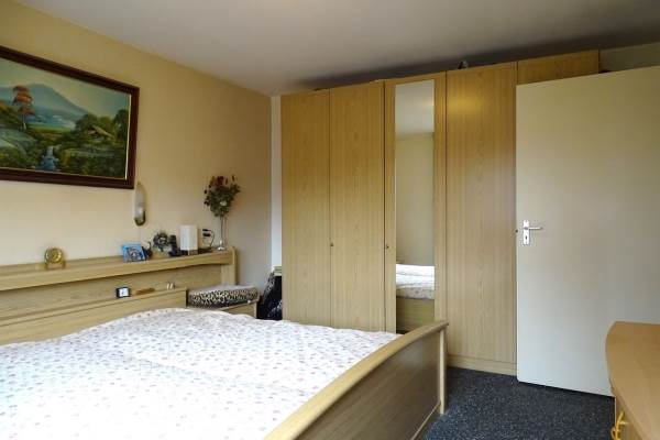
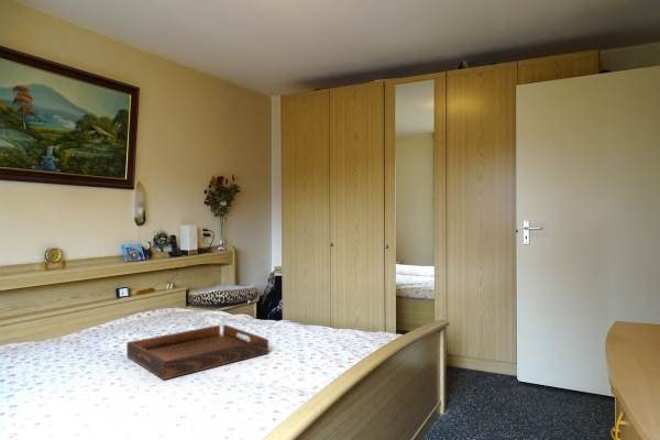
+ serving tray (198, 348)
